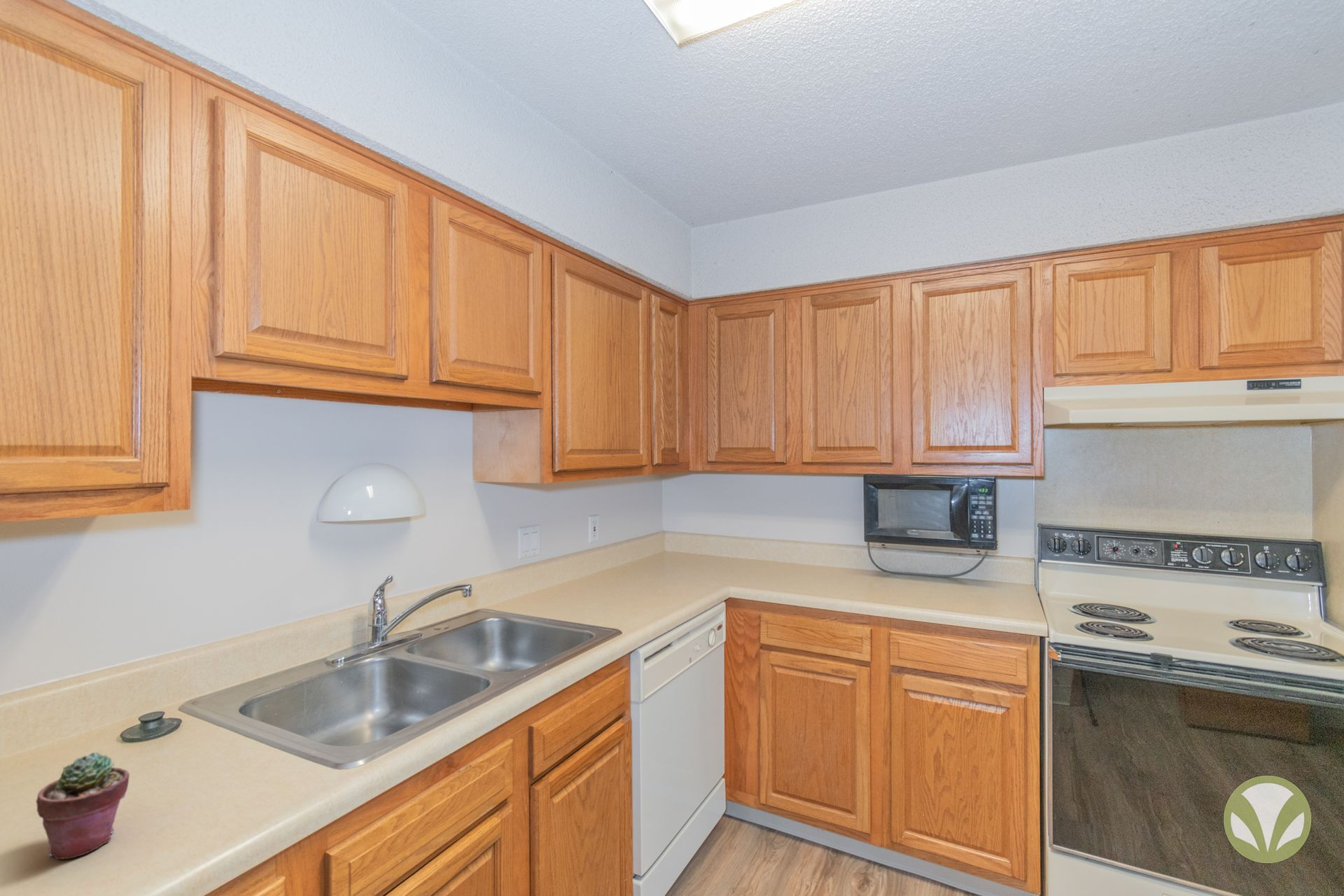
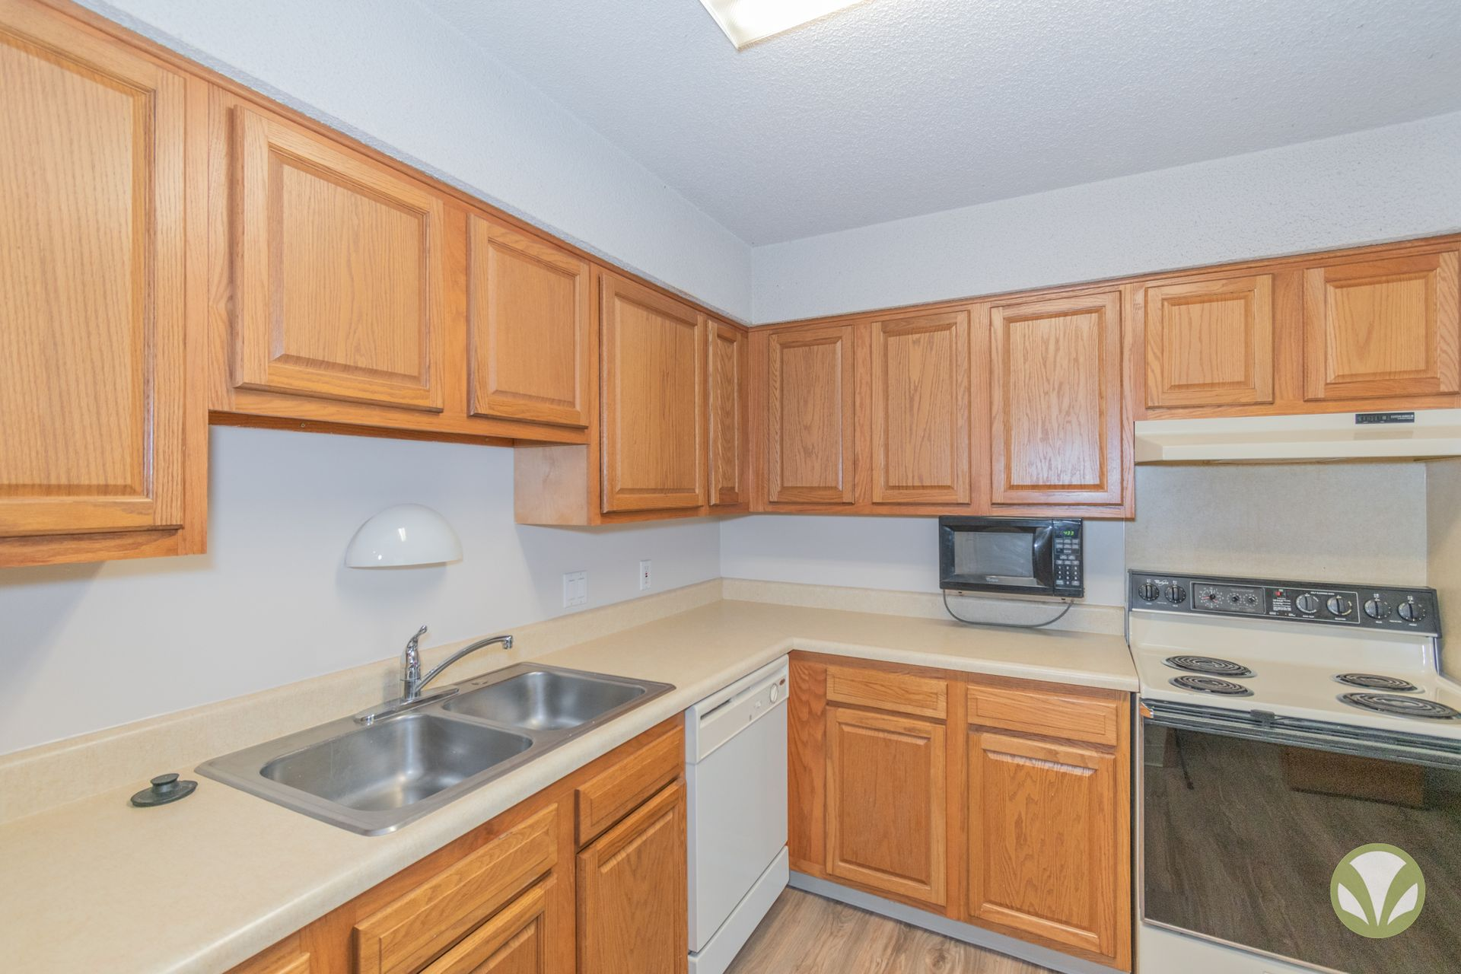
- potted succulent (84, 801)
